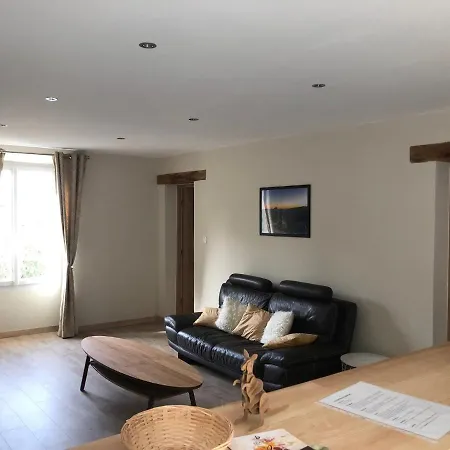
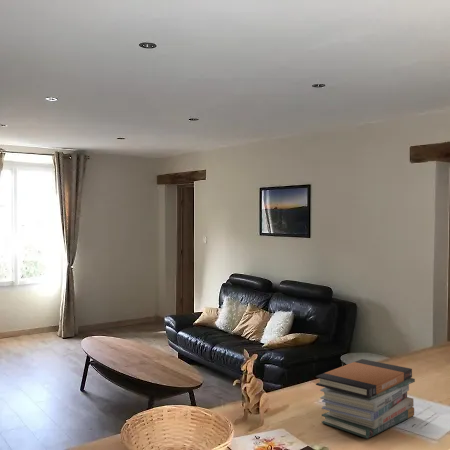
+ book stack (366, 395)
